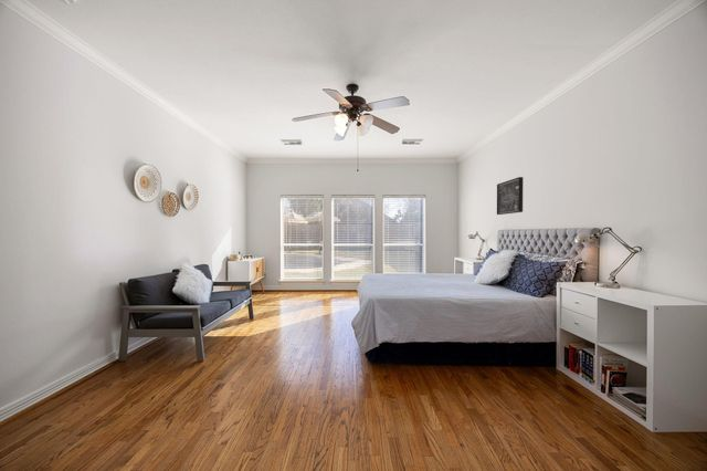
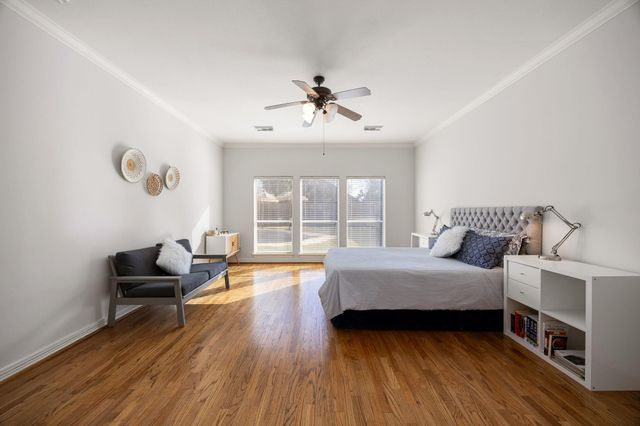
- wall art (508, 197)
